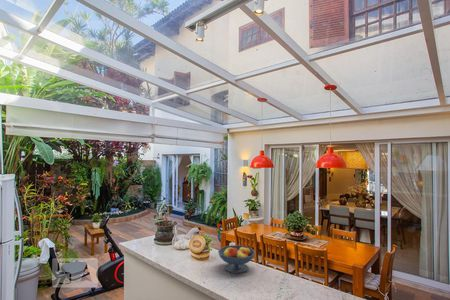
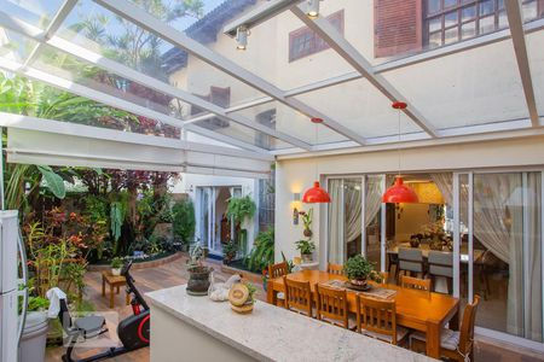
- fruit bowl (236, 256)
